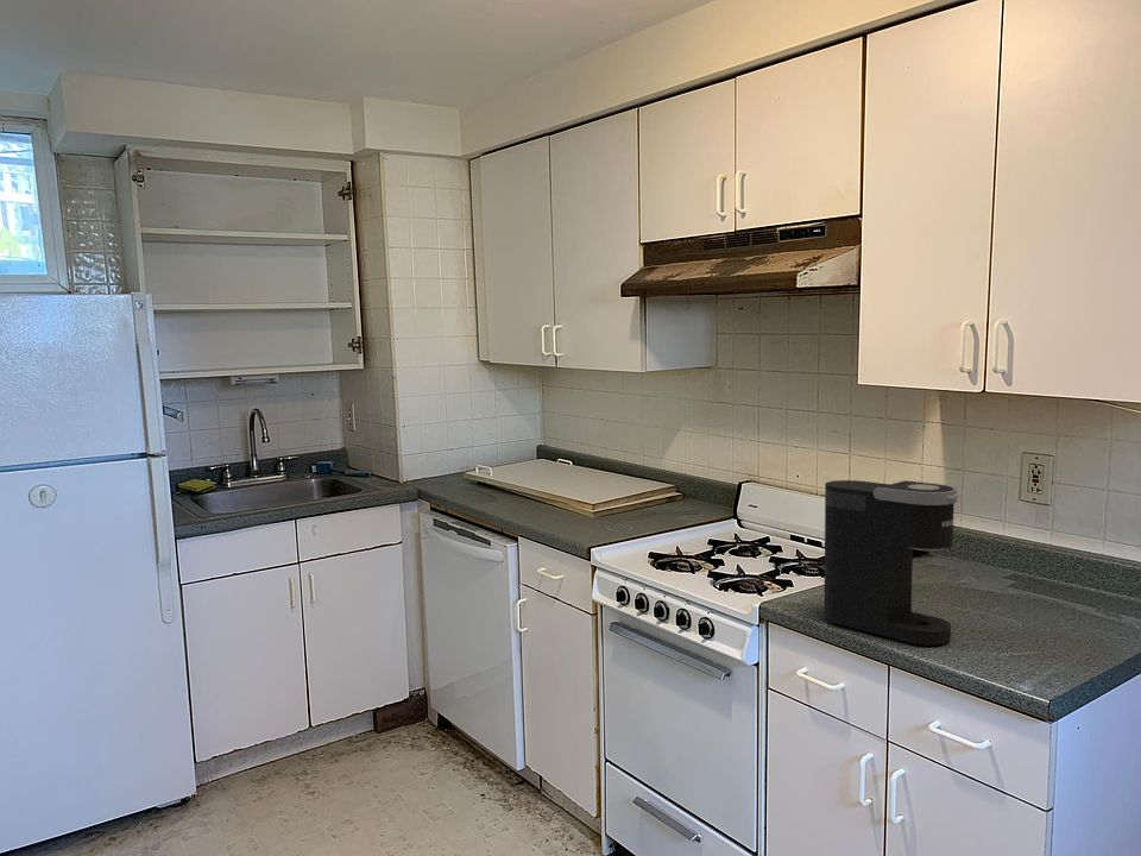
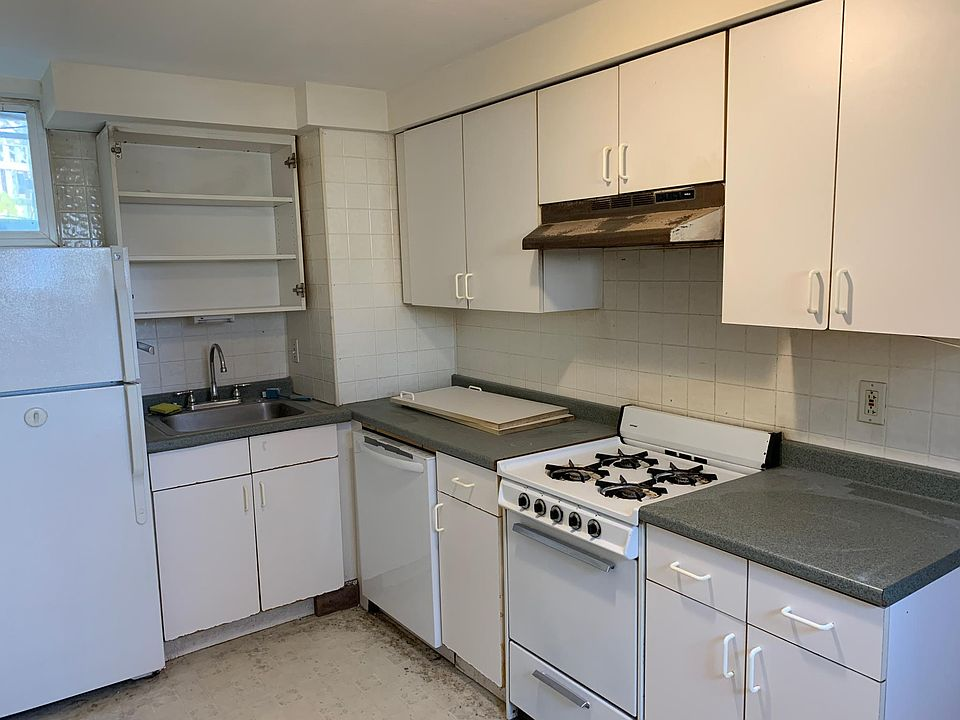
- coffee maker (887, 555)
